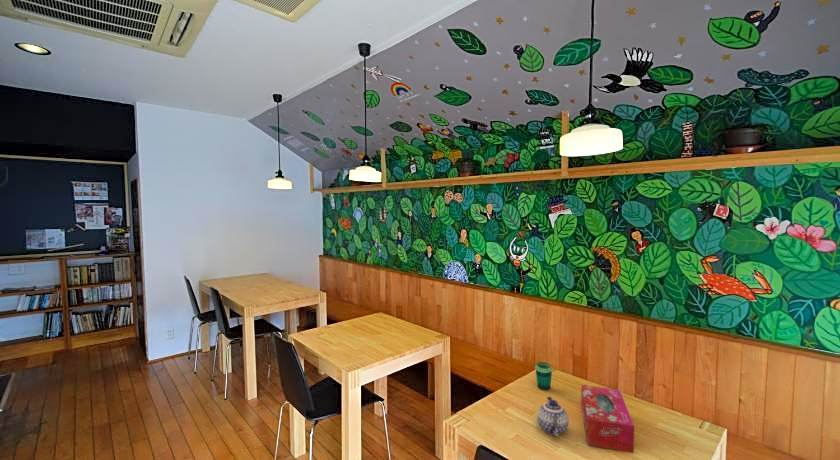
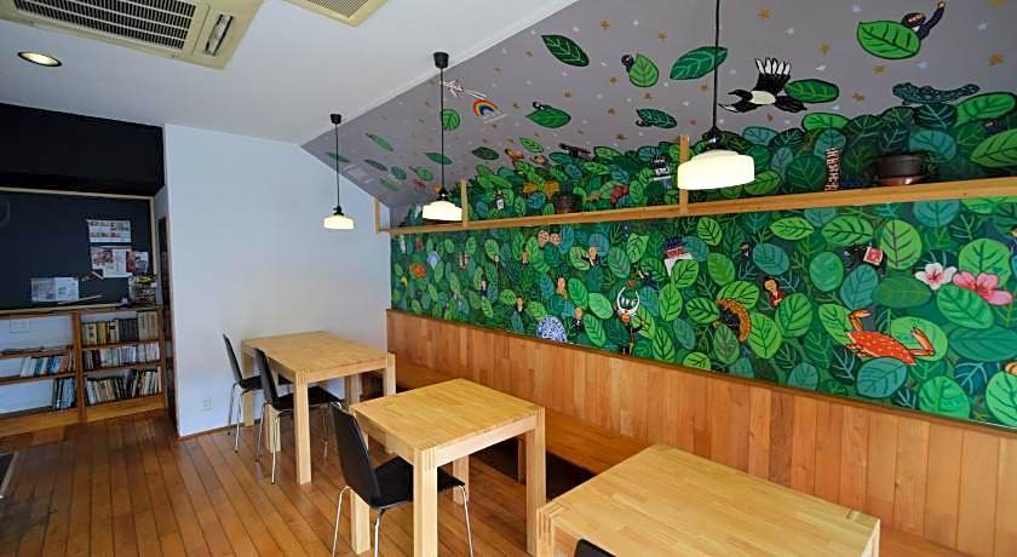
- teapot (552, 414)
- tissue box (604, 415)
- cup (543, 376)
